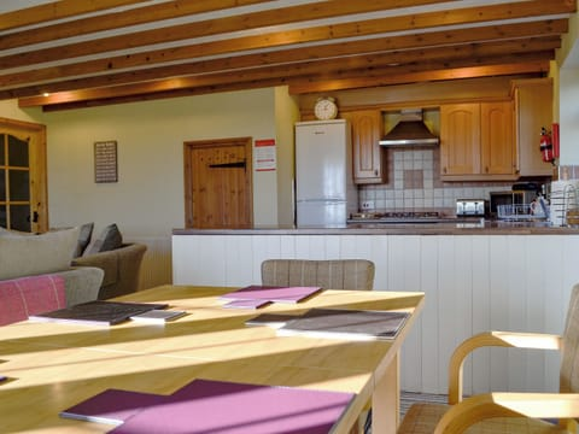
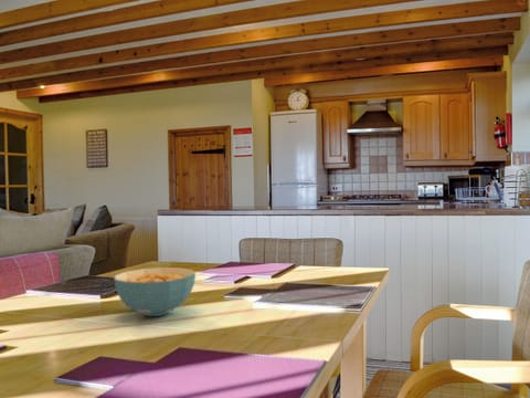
+ cereal bowl (155, 293)
